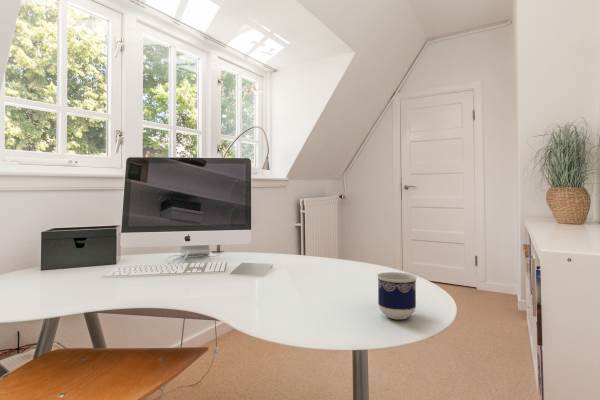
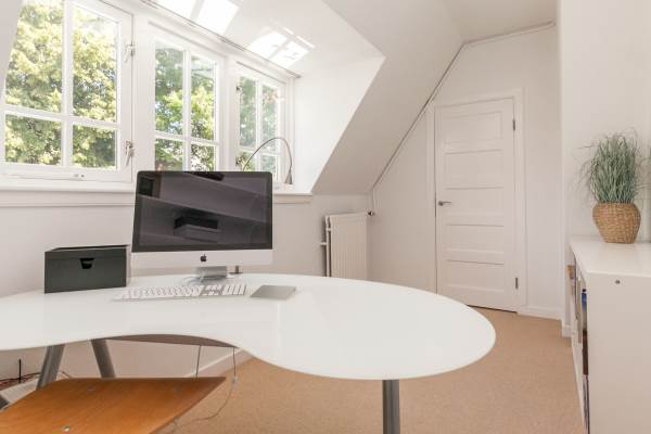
- cup (396, 294)
